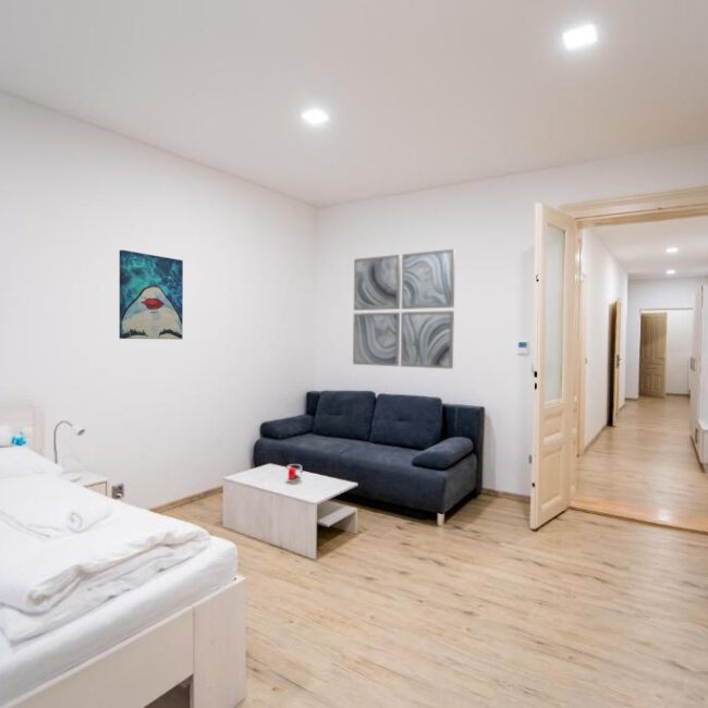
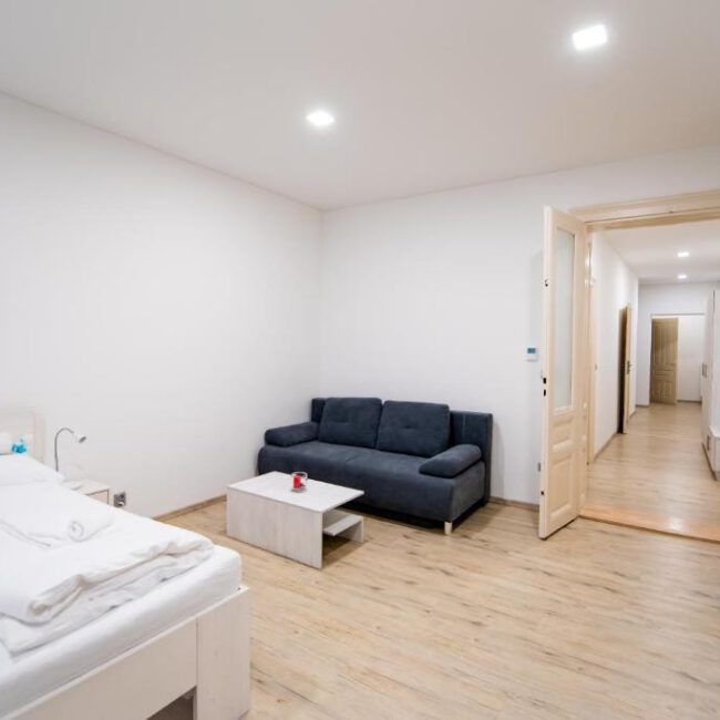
- wall art (152, 297)
- wall art (399, 308)
